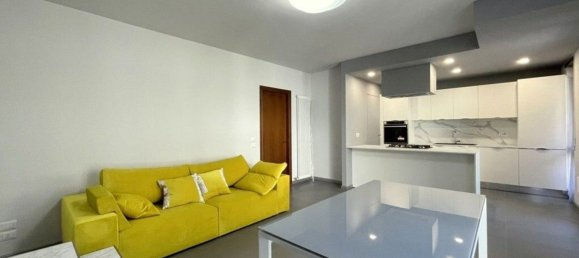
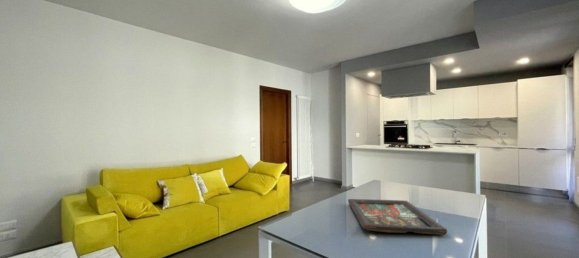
+ decorative tray (388, 213)
